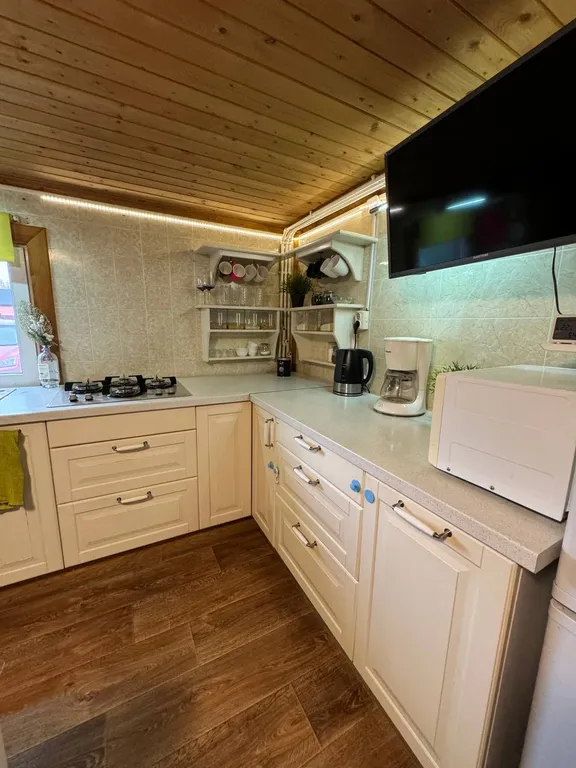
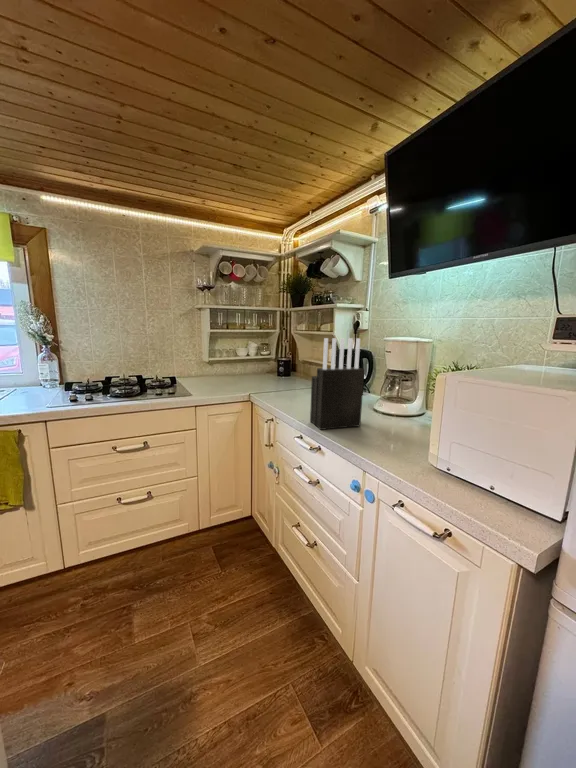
+ knife block (335, 381)
